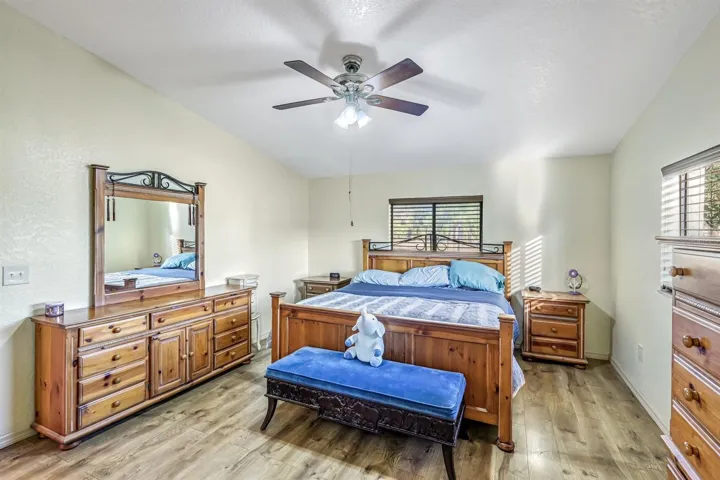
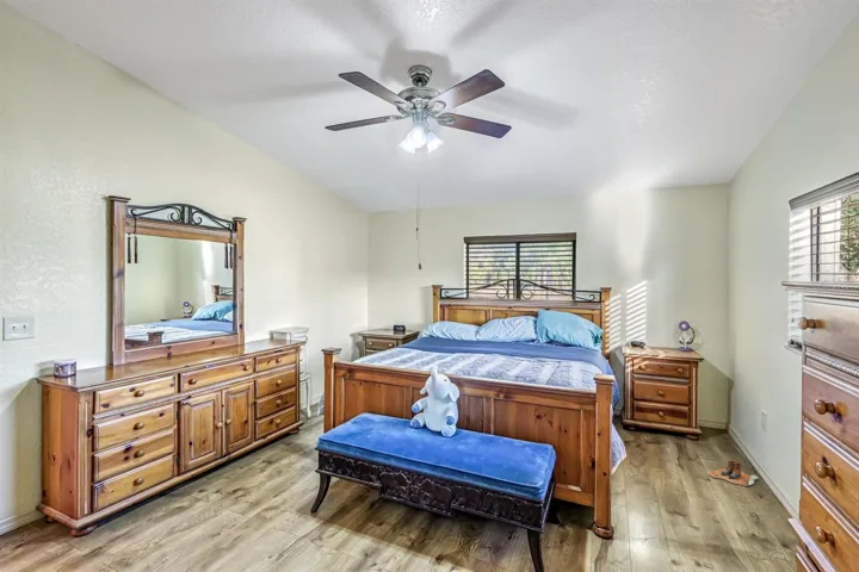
+ boots (733, 470)
